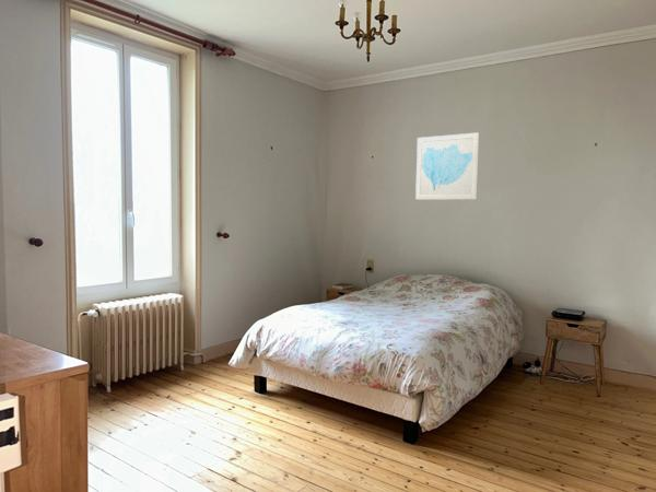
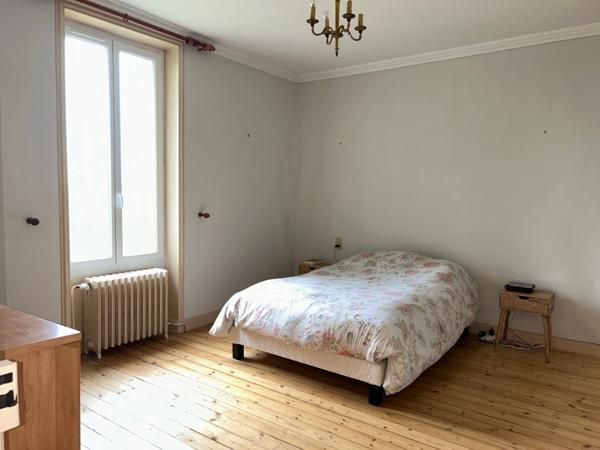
- wall art (446, 167)
